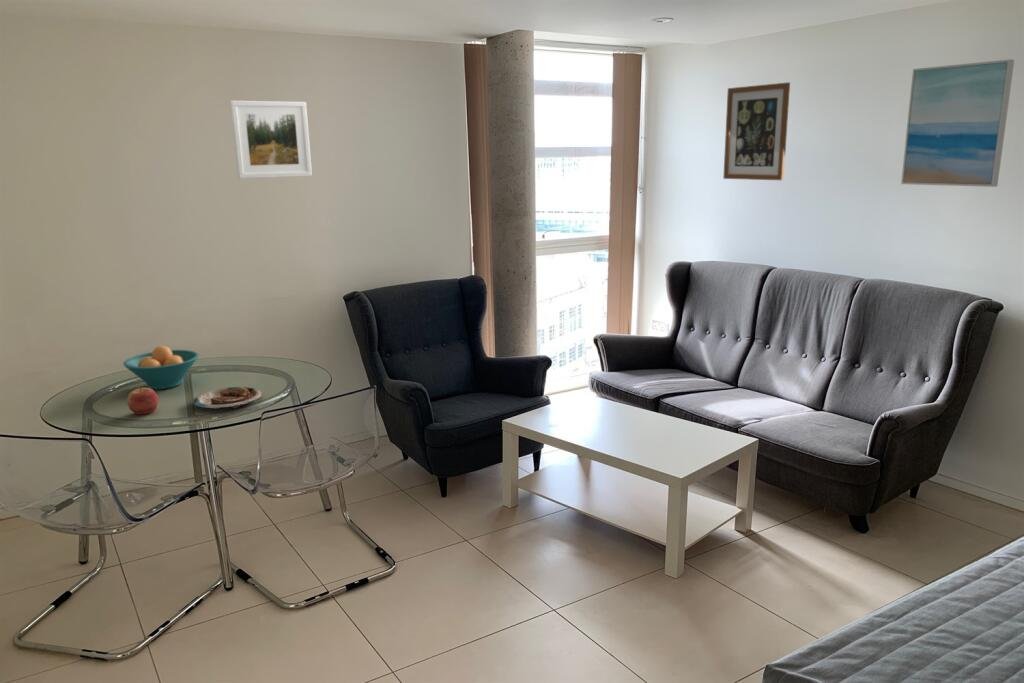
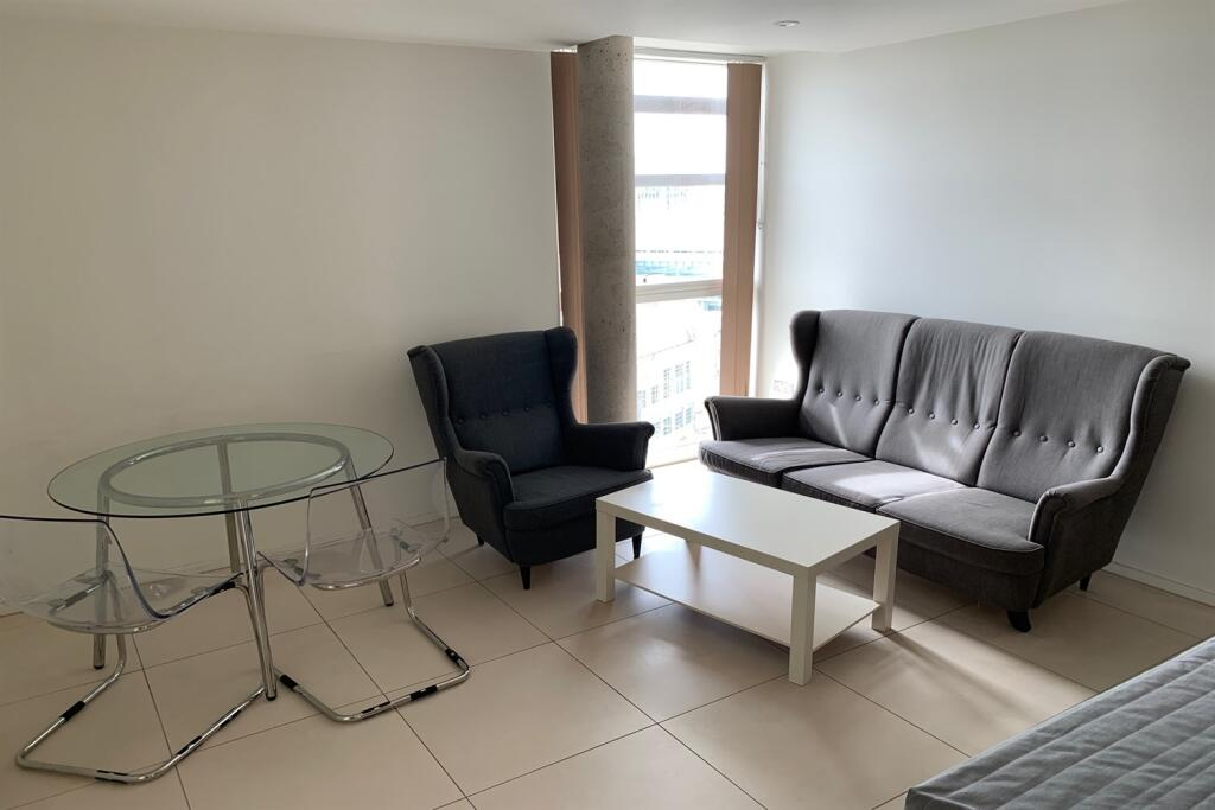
- wall art (953, 126)
- plate (228, 397)
- wall art (754, 133)
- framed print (272, 139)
- fruit bowl (162, 365)
- apple (142, 399)
